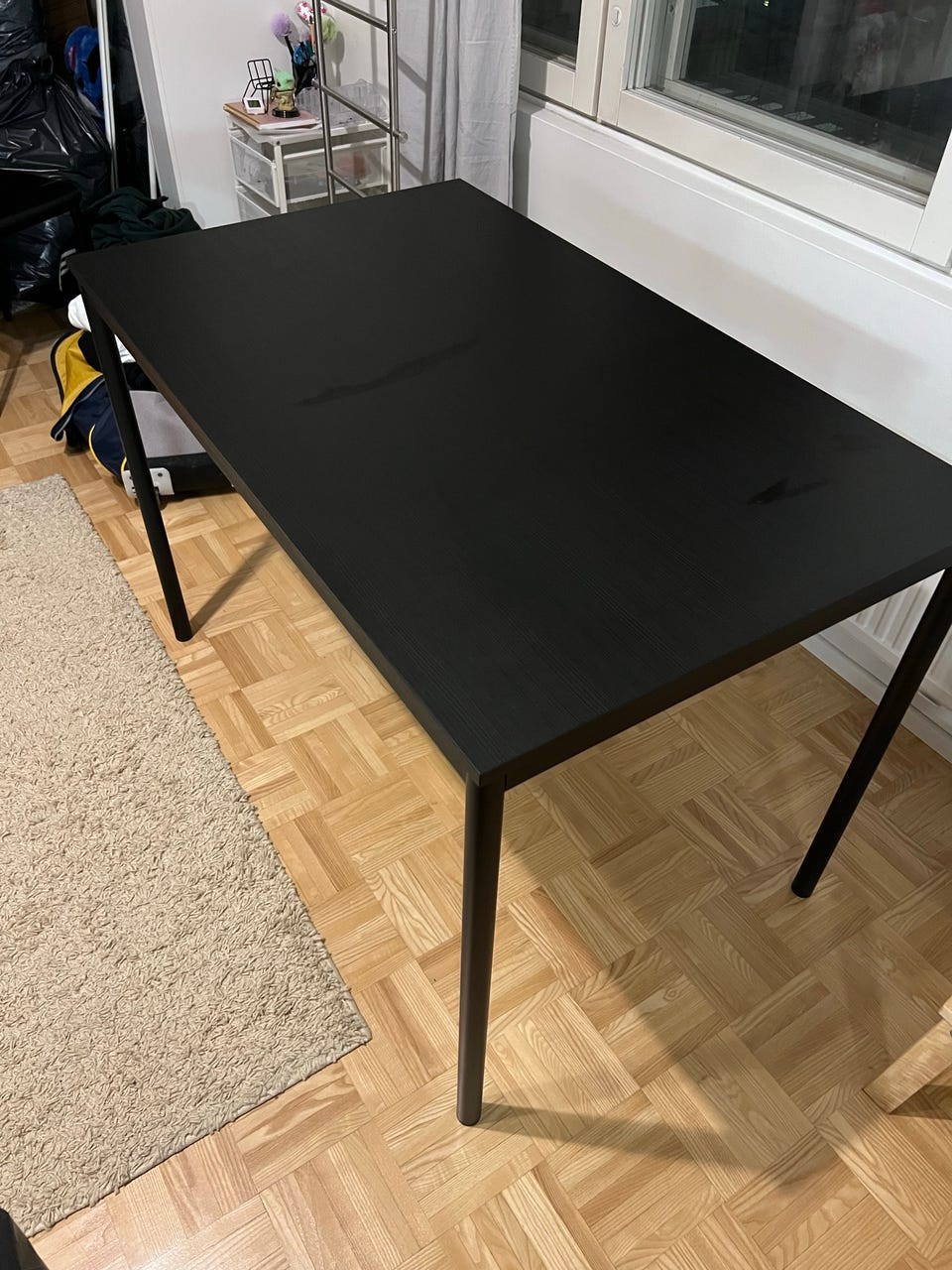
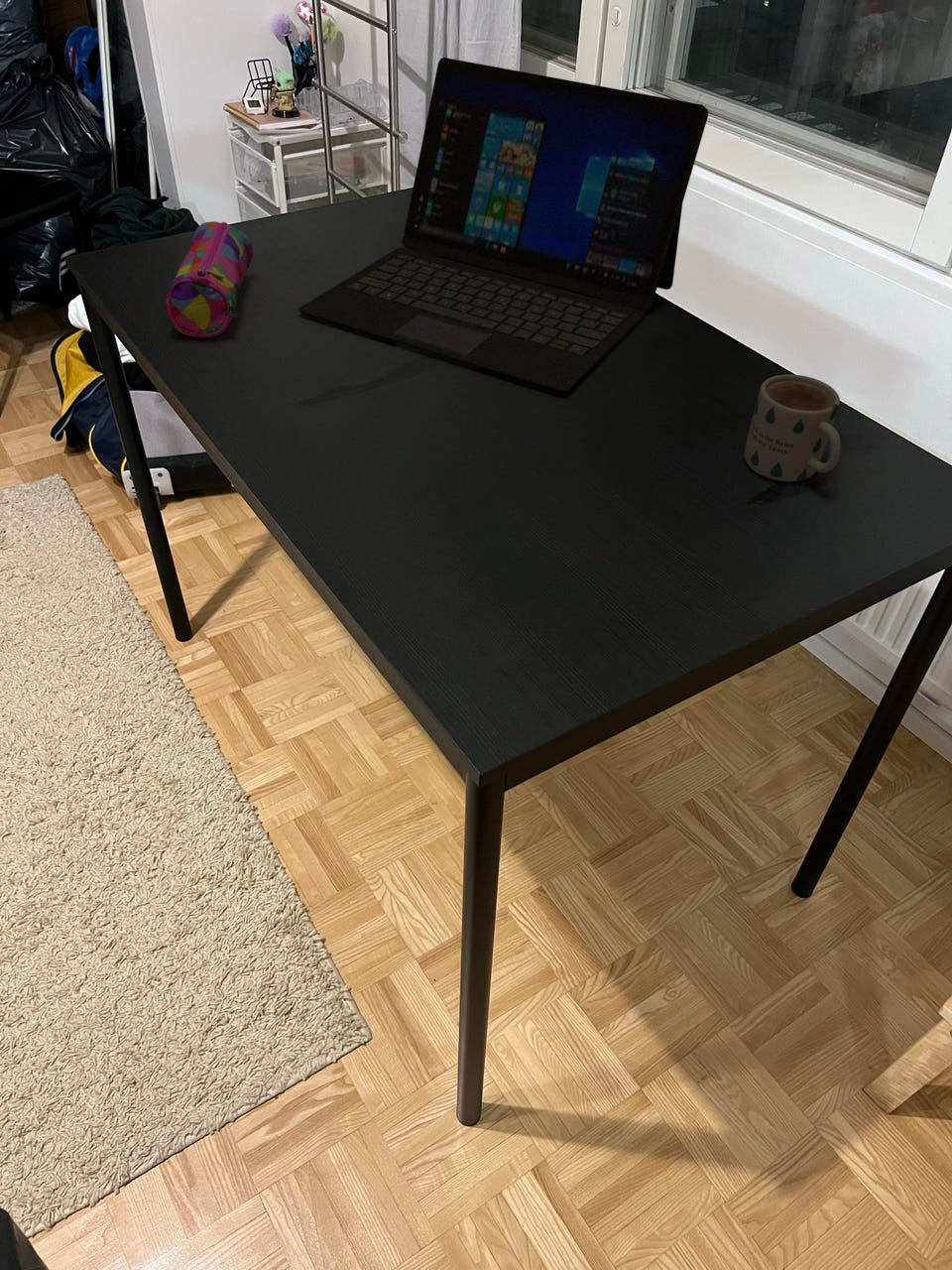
+ mug (799, 436)
+ laptop (500, 210)
+ pencil case (211, 275)
